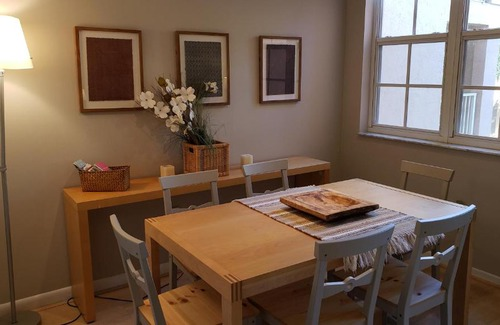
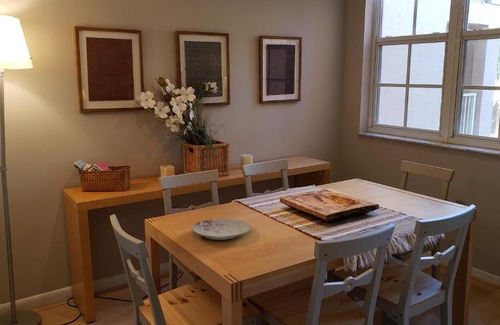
+ plate (221, 230)
